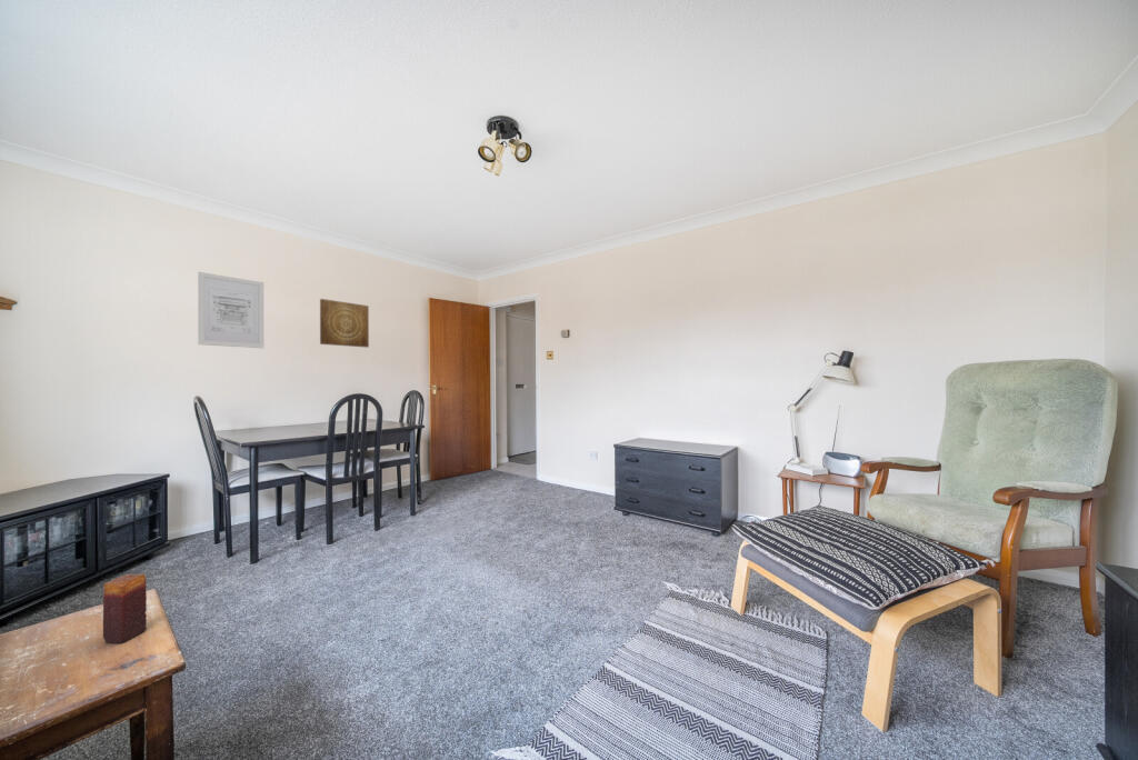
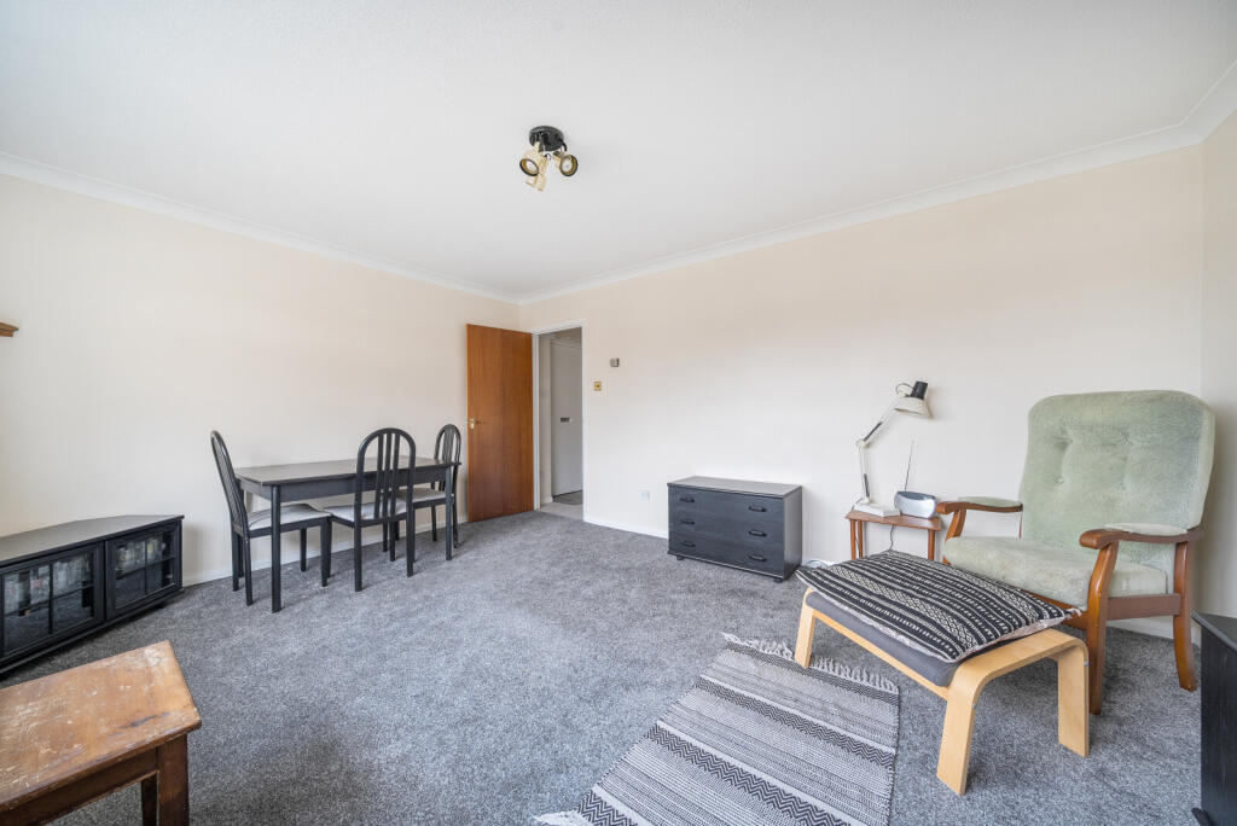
- wall art (232, 311)
- candle (124, 607)
- wall art (345, 323)
